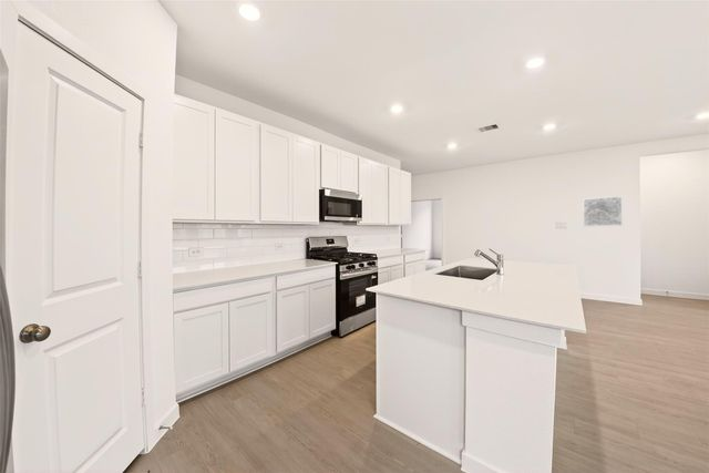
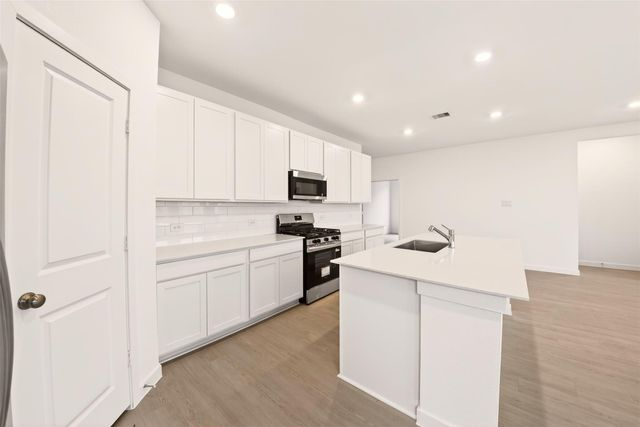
- wall art (602, 212)
